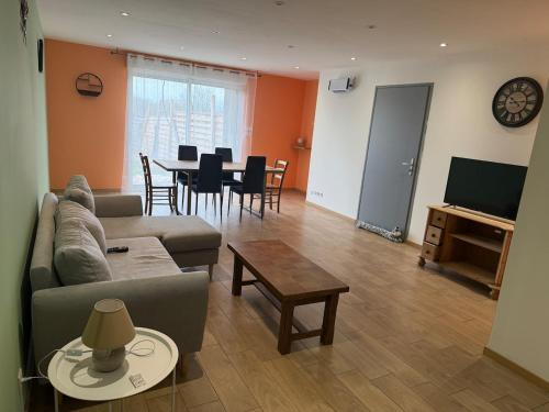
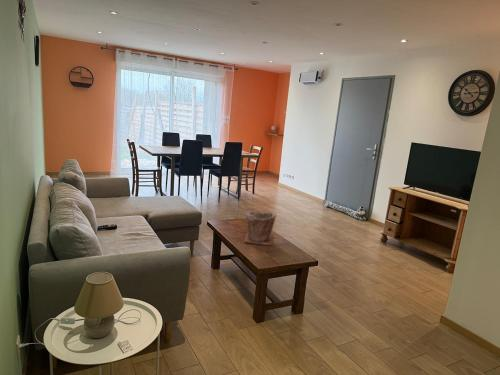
+ plant pot (259, 226)
